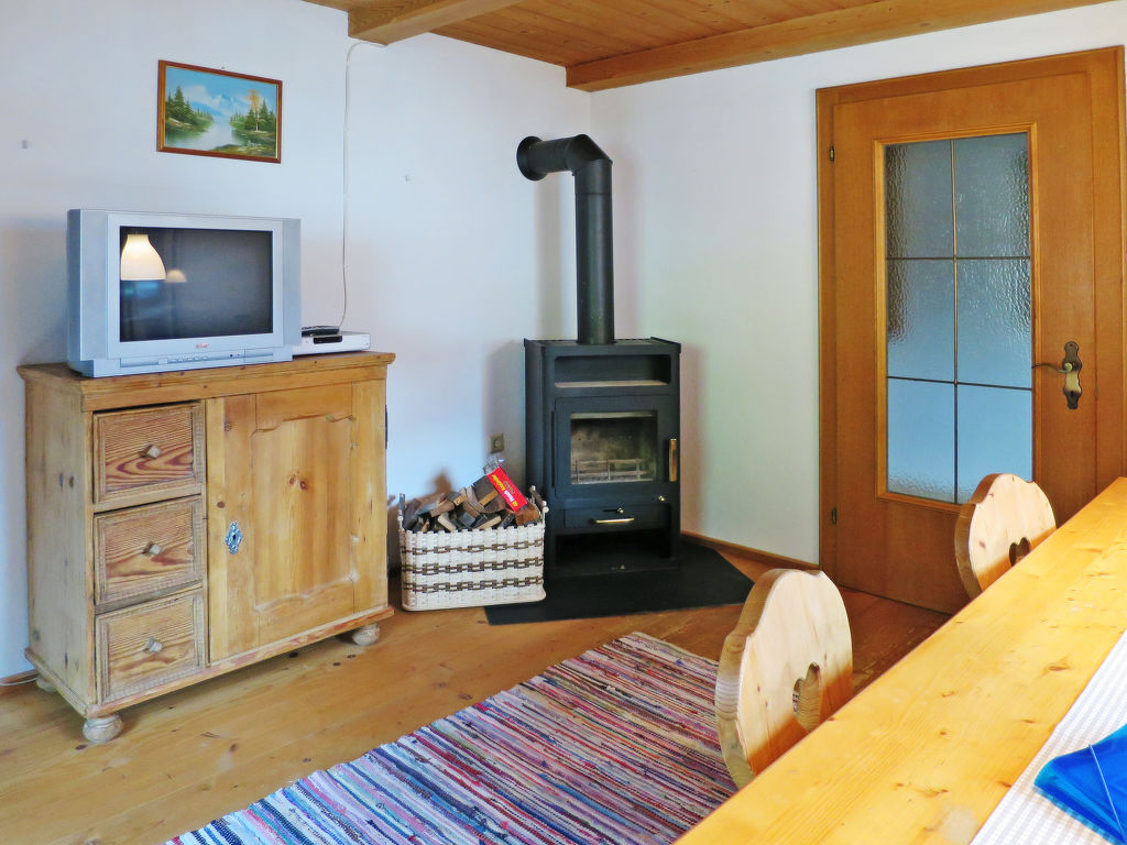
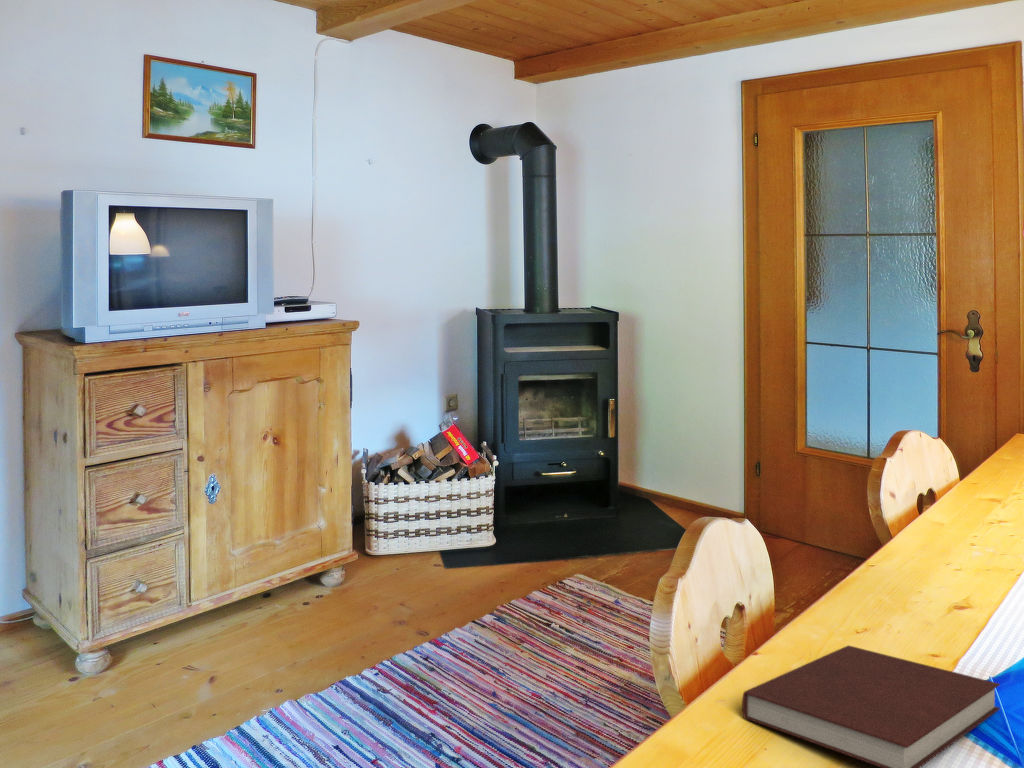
+ notebook (872, 700)
